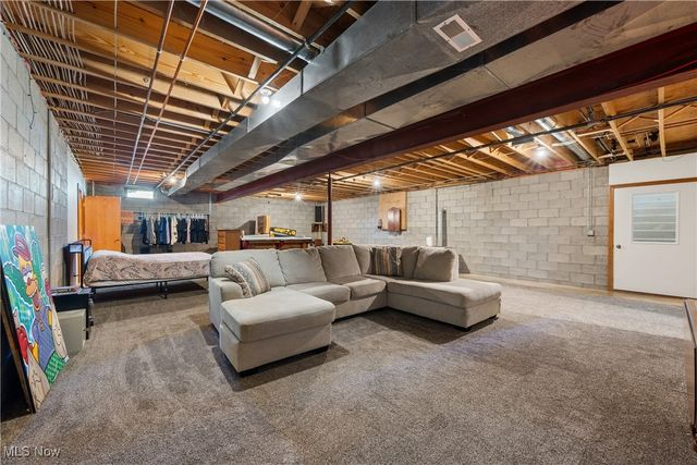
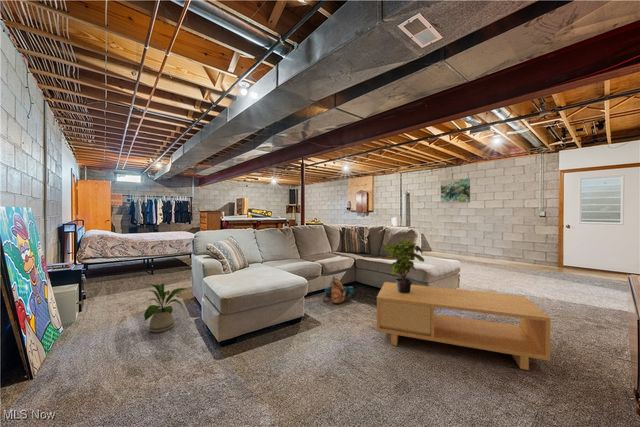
+ backpack (337, 286)
+ coffee table (450, 318)
+ house plant (167, 304)
+ wall art (454, 191)
+ potted plant (403, 264)
